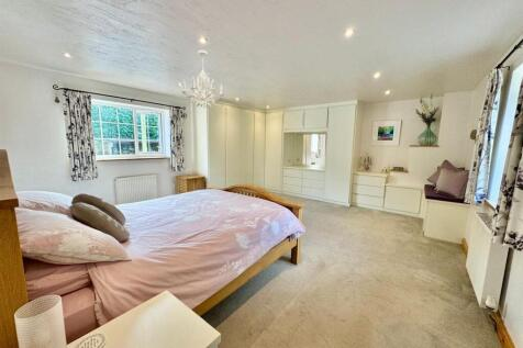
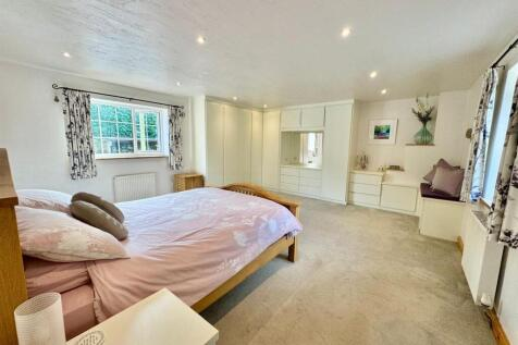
- chandelier (202, 80)
